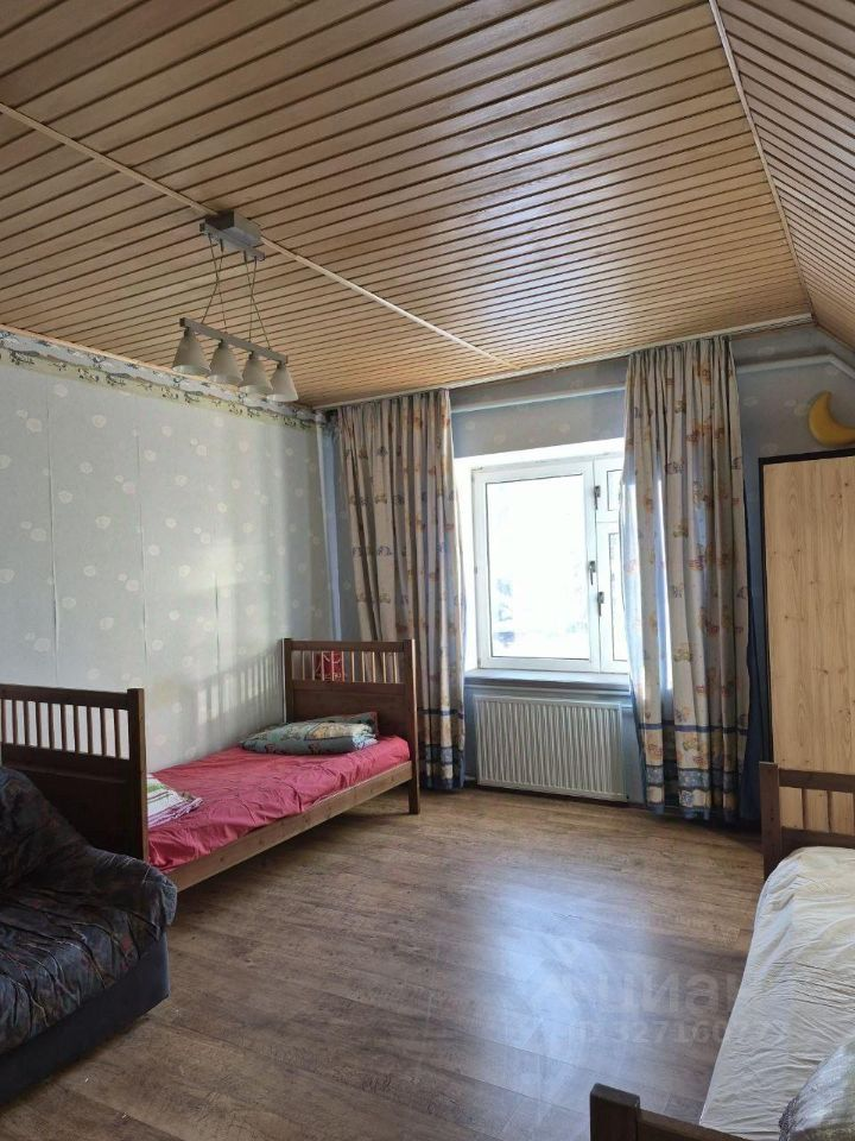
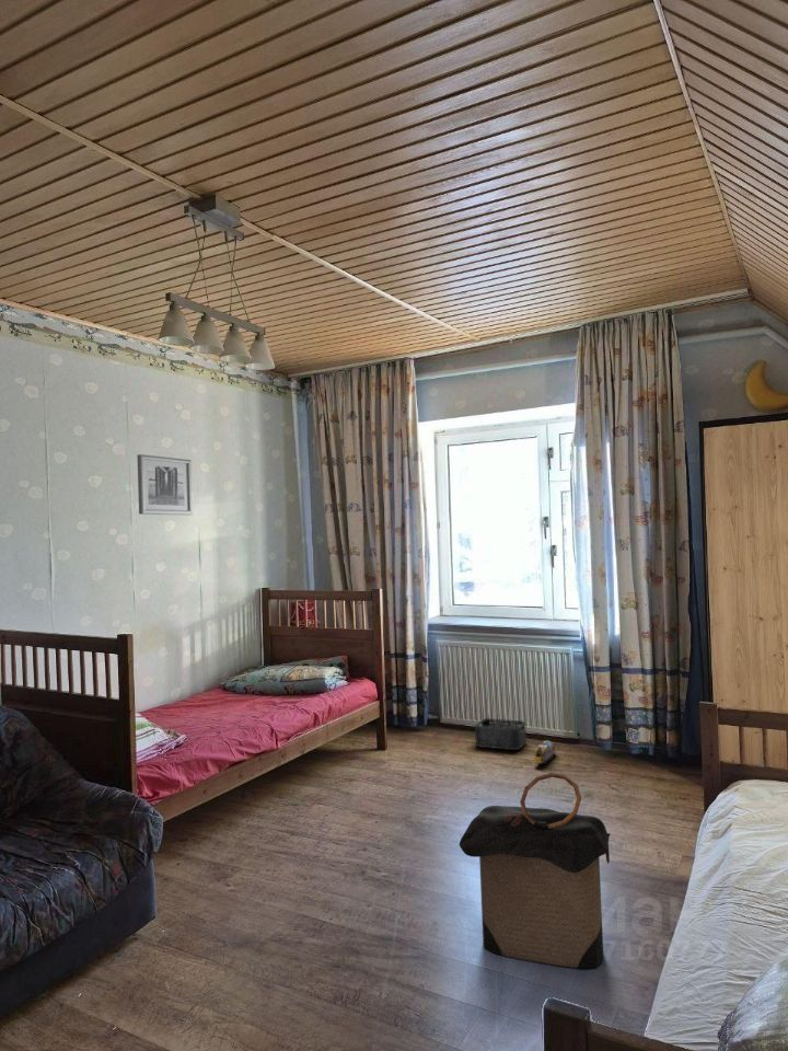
+ wall art (165, 485)
+ laundry hamper (535, 863)
+ storage bin (500, 734)
+ toy train (544, 751)
